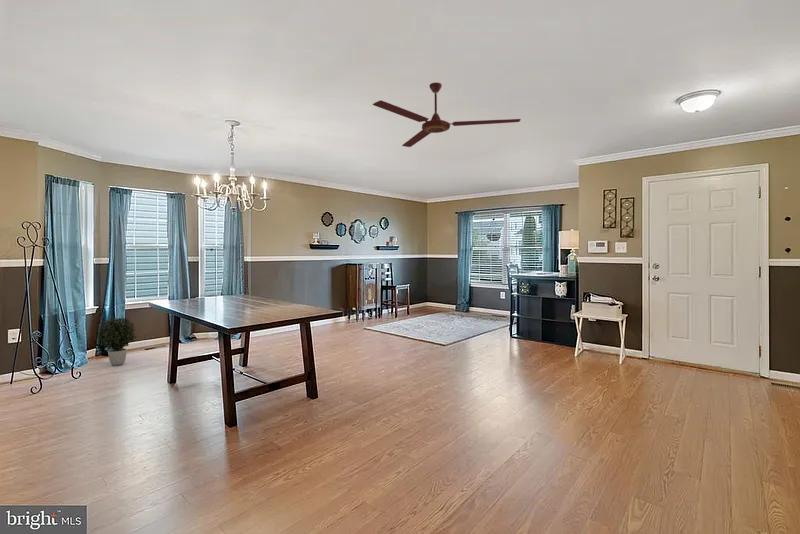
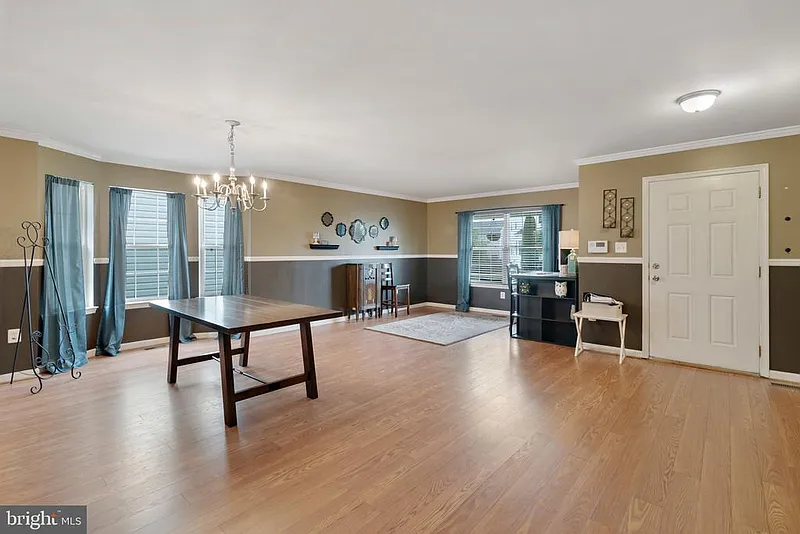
- ceiling fan (446, 121)
- potted plant (117, 341)
